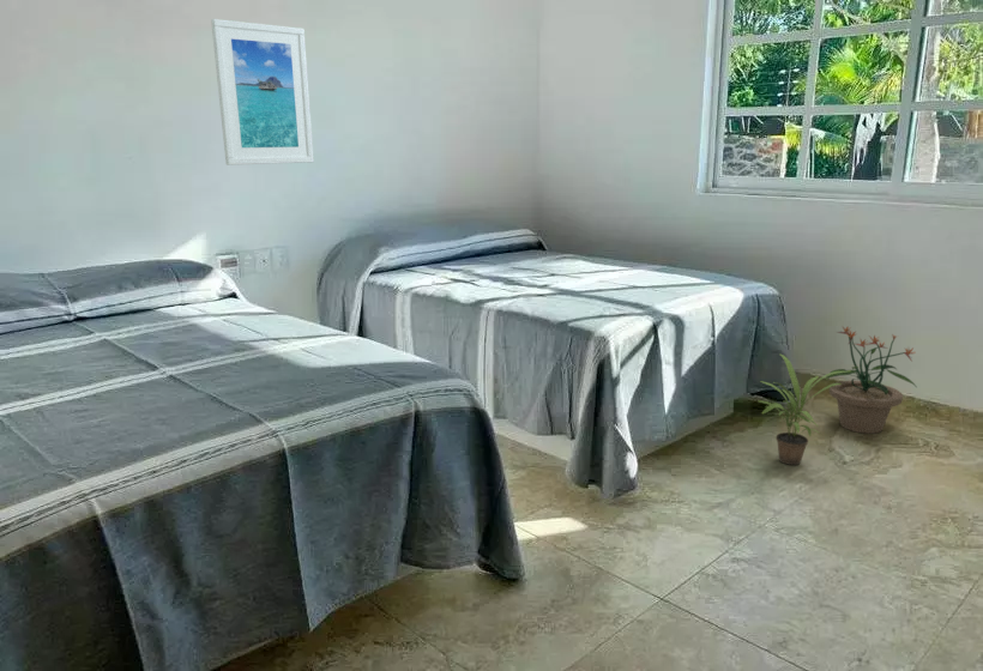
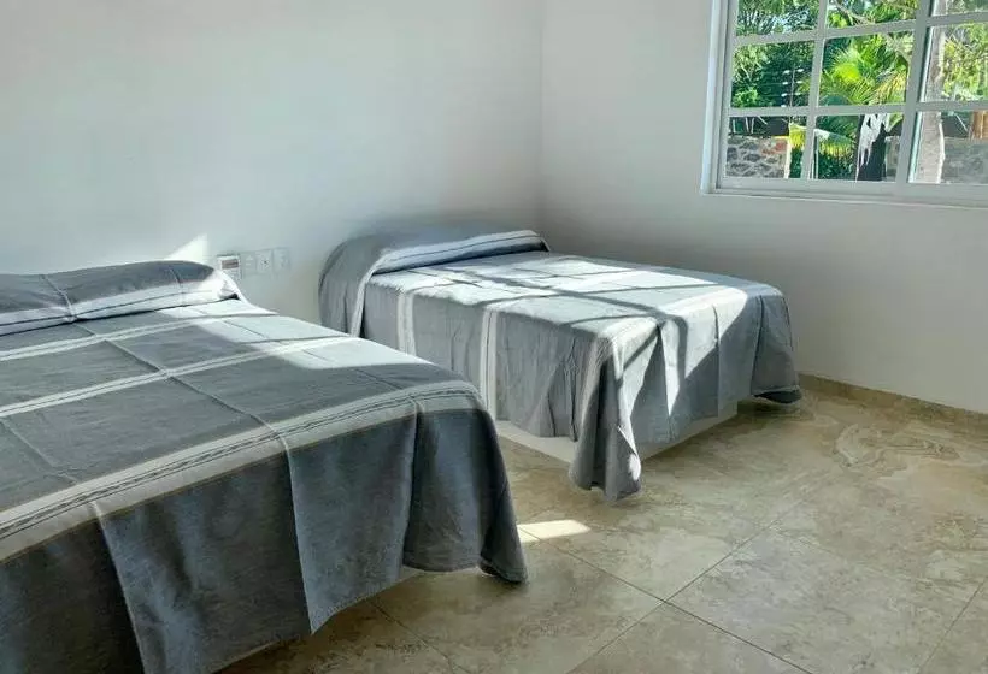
- potted plant (864, 379)
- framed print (265, 95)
- potted plant (800, 413)
